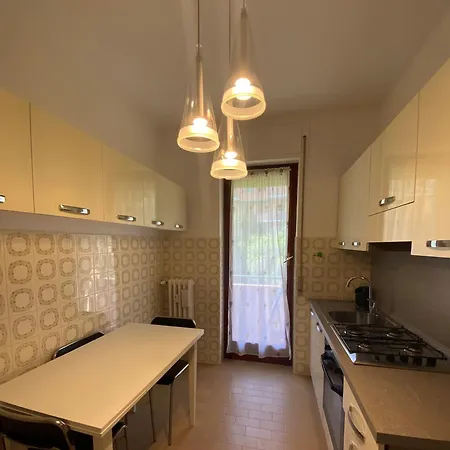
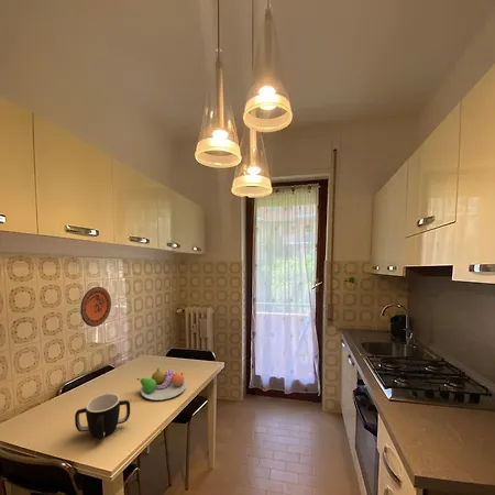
+ decorative plate (96, 306)
+ fruit bowl (162, 382)
+ mug (103, 416)
